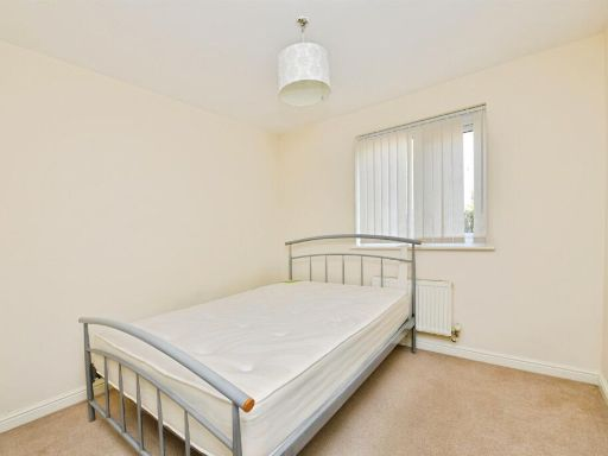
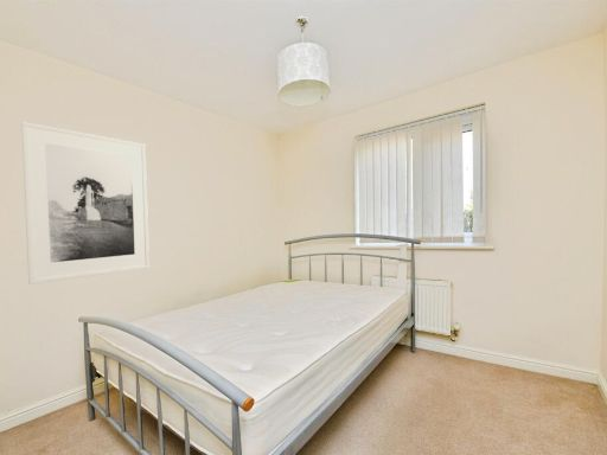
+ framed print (94, 205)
